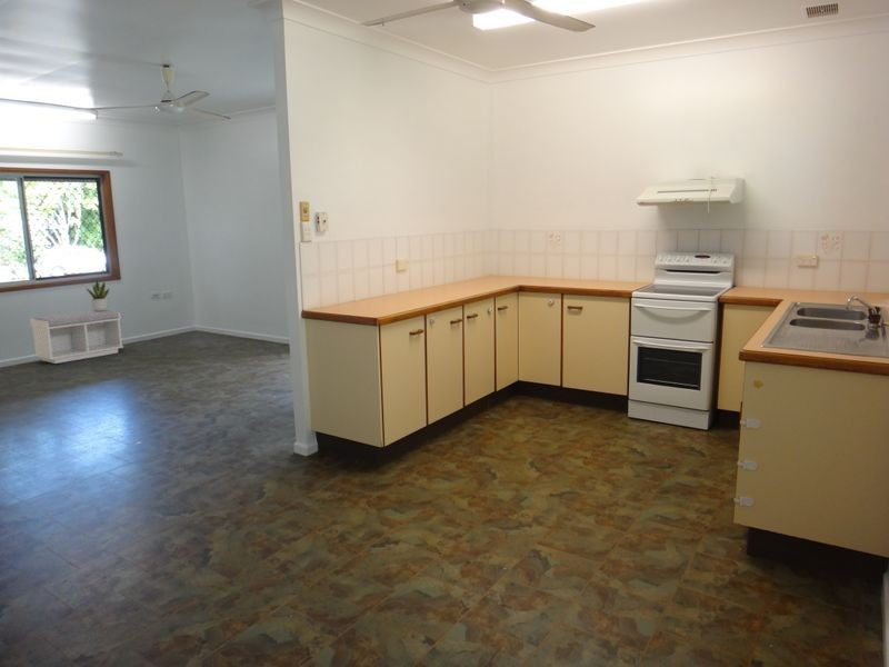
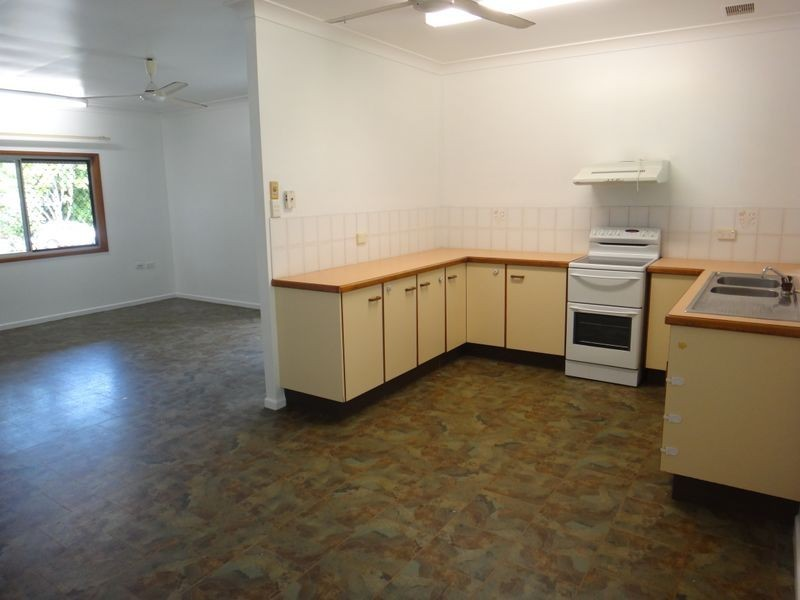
- bench (78, 335)
- potted plant (98, 293)
